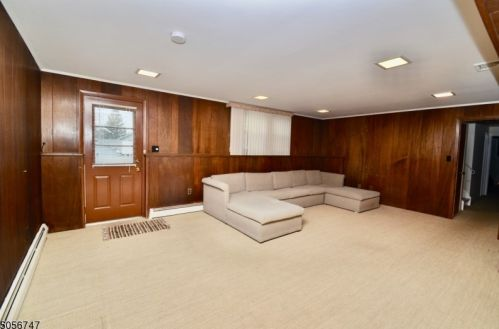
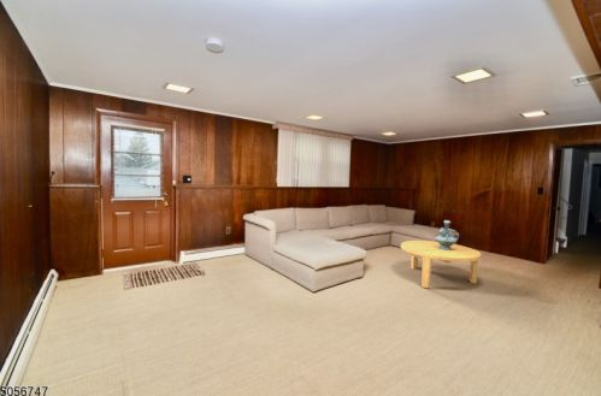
+ coffee table (437, 259)
+ decorative urn (447, 235)
